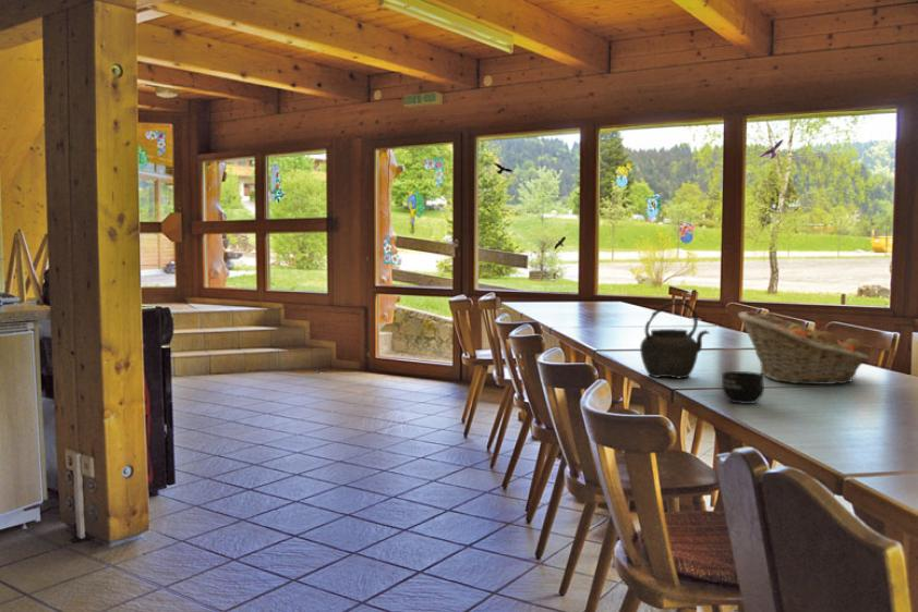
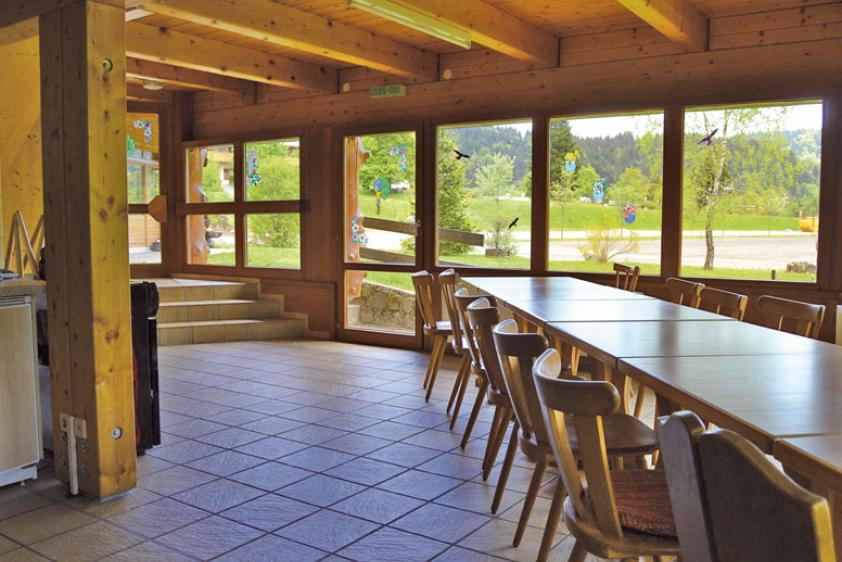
- fruit basket (800, 344)
- mug (740, 385)
- kettle (677, 338)
